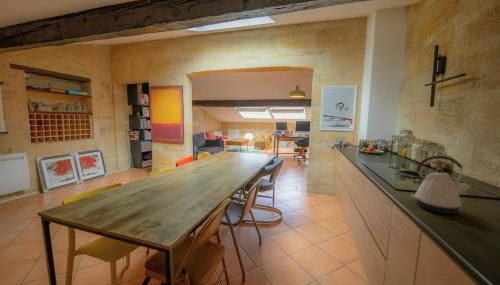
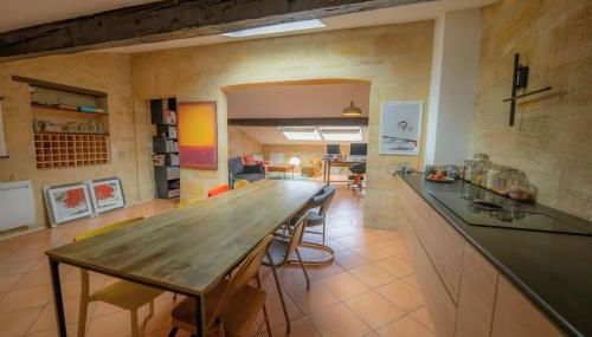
- kettle (440, 182)
